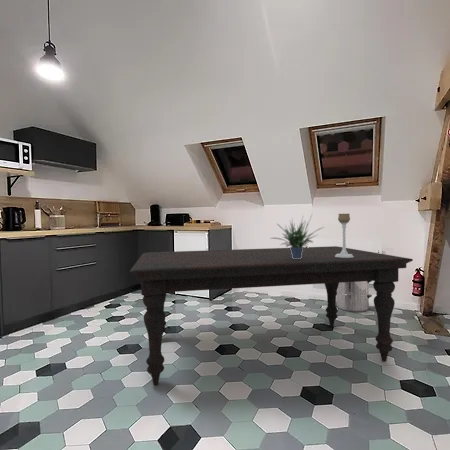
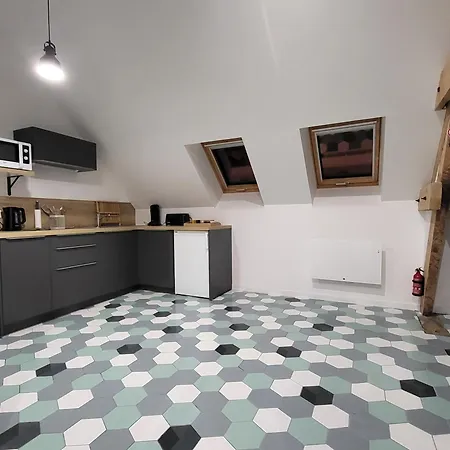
- dining table (261, 286)
- potted plant (297, 234)
- waste bin (352, 284)
- candle holder (344, 234)
